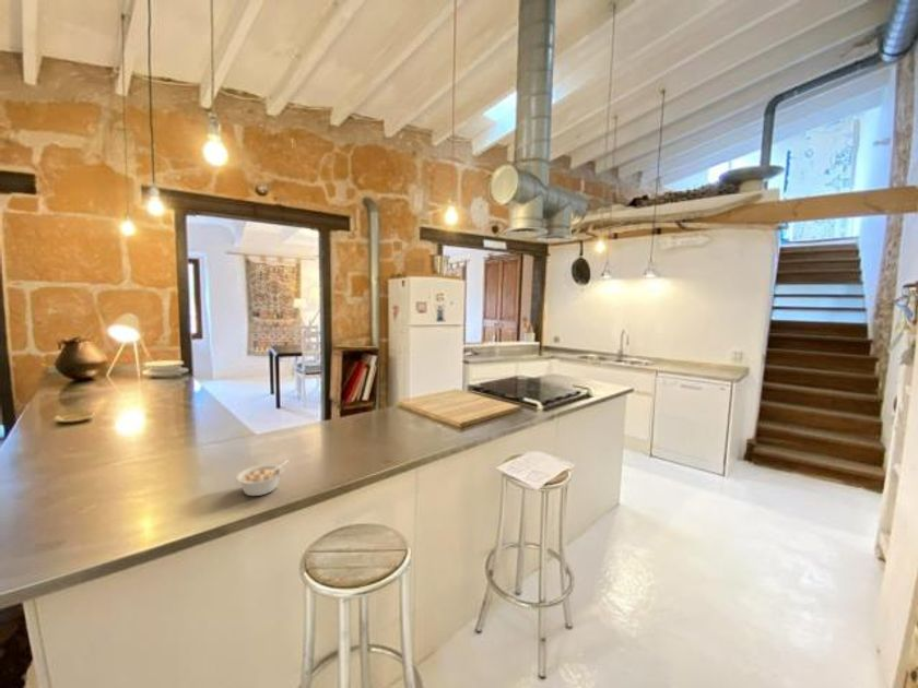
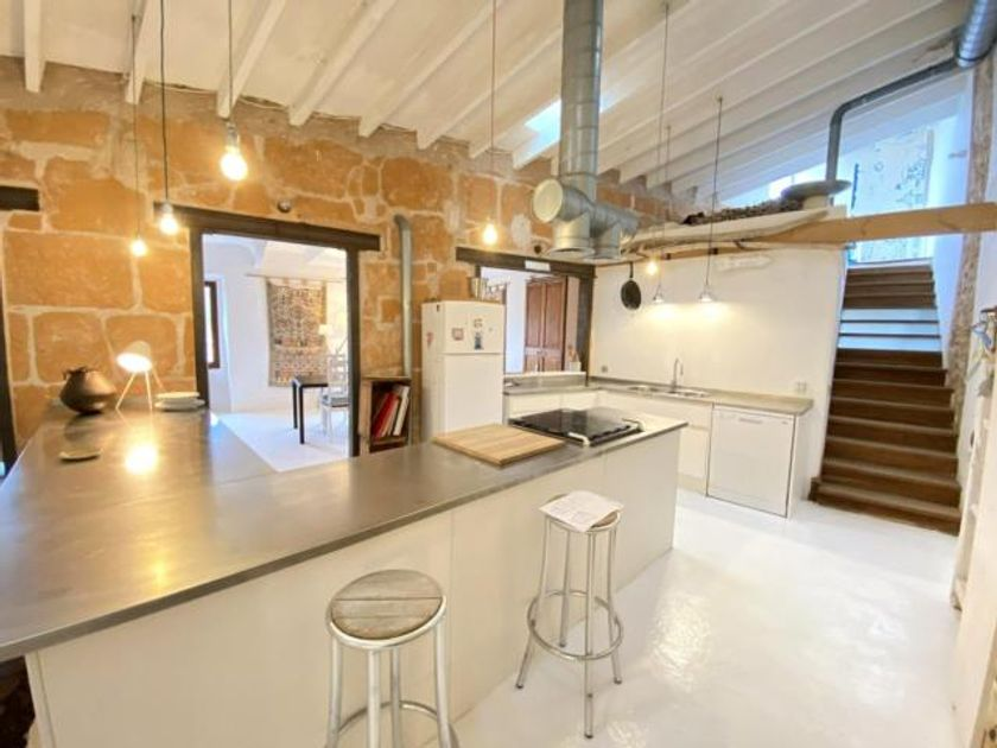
- legume (261, 478)
